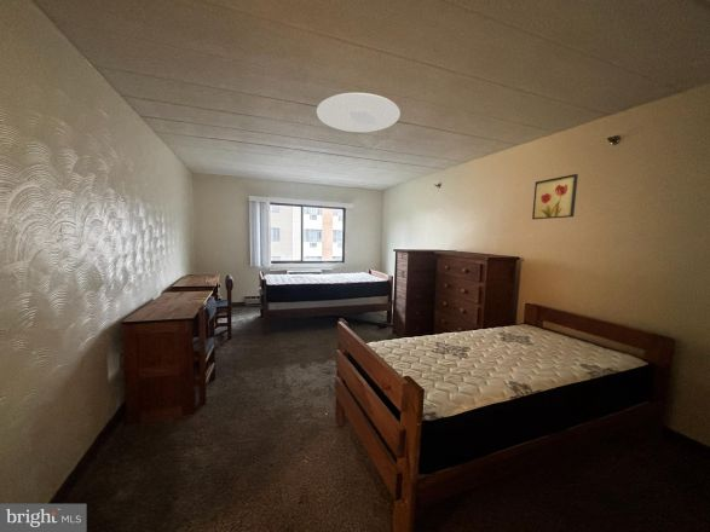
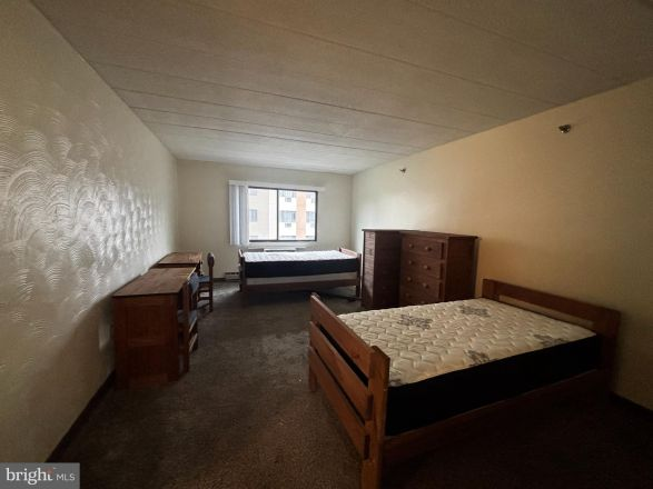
- ceiling light (358, 110)
- wall art (554, 198)
